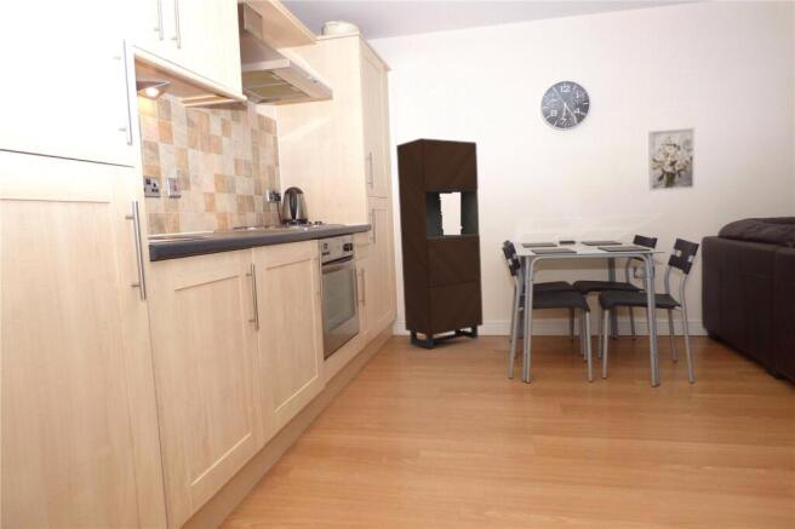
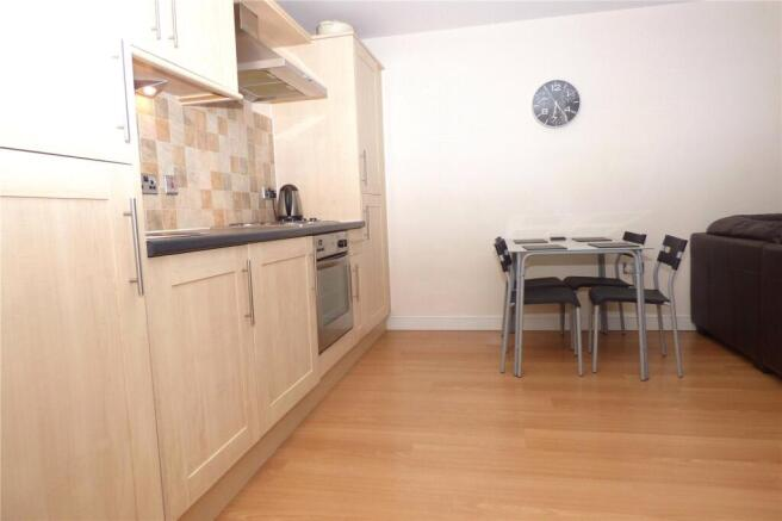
- storage cabinet (440, 243)
- wall art (671, 160)
